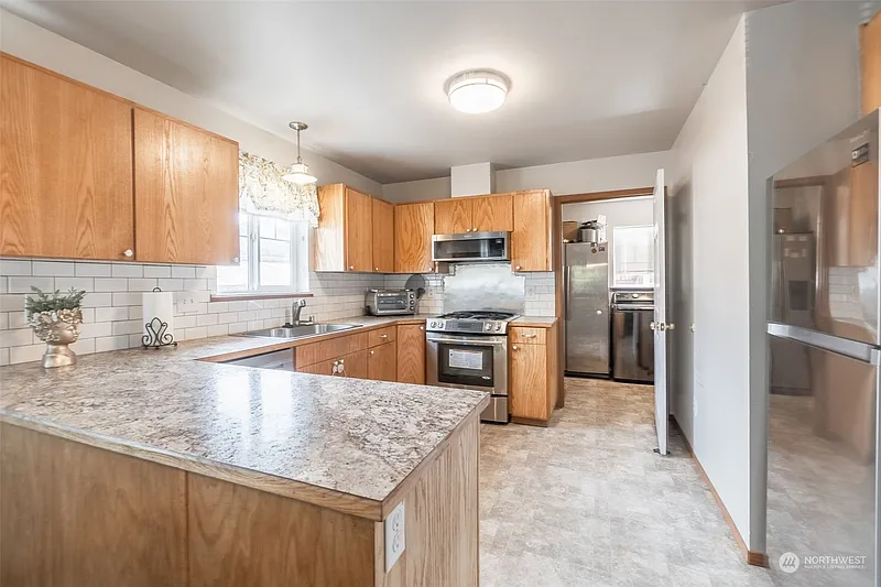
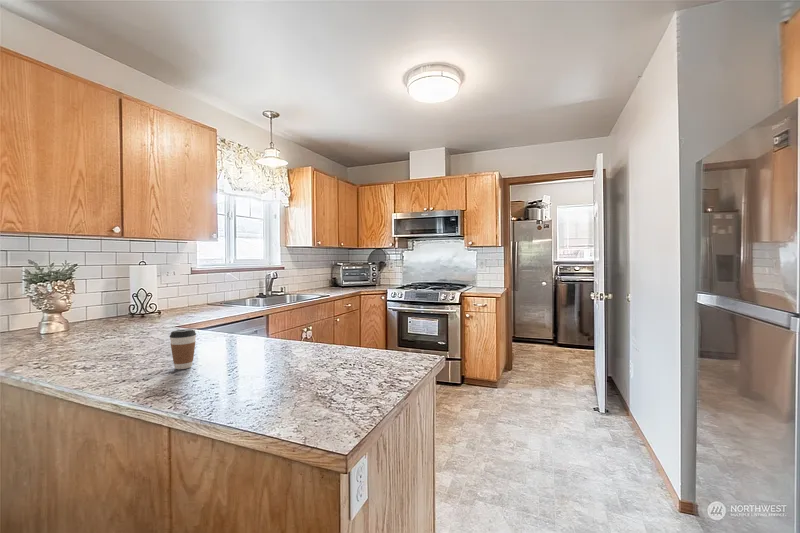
+ coffee cup (183, 348)
